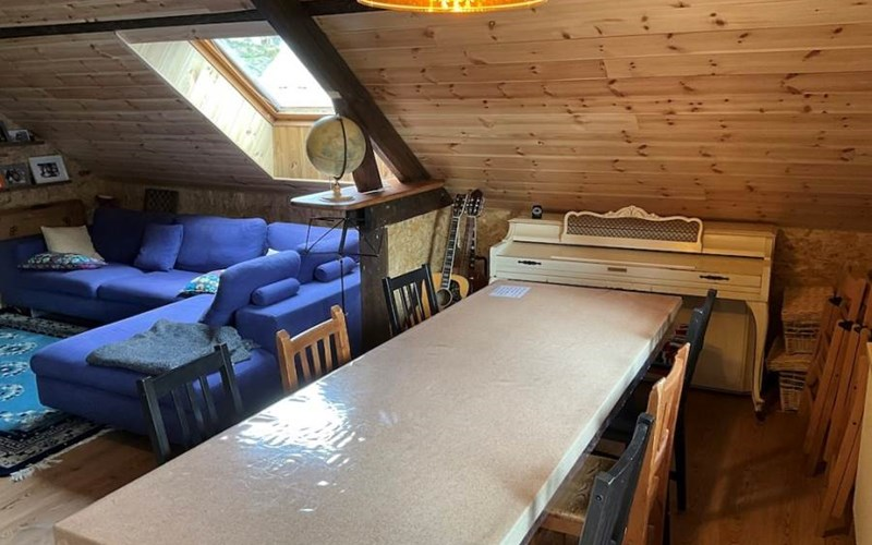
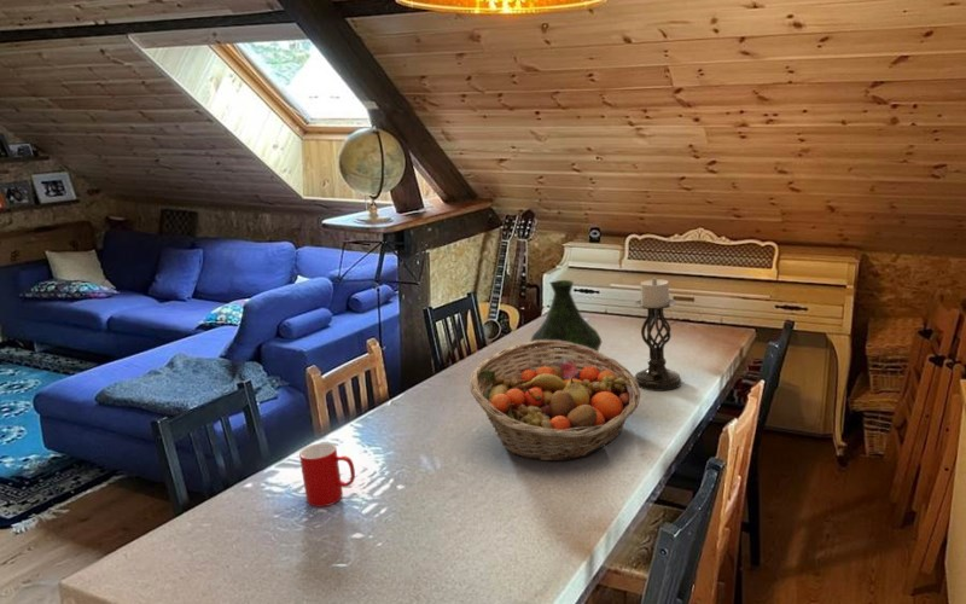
+ vase (564, 325)
+ cup (327, 475)
+ candle holder (657, 331)
+ fruit basket (555, 397)
